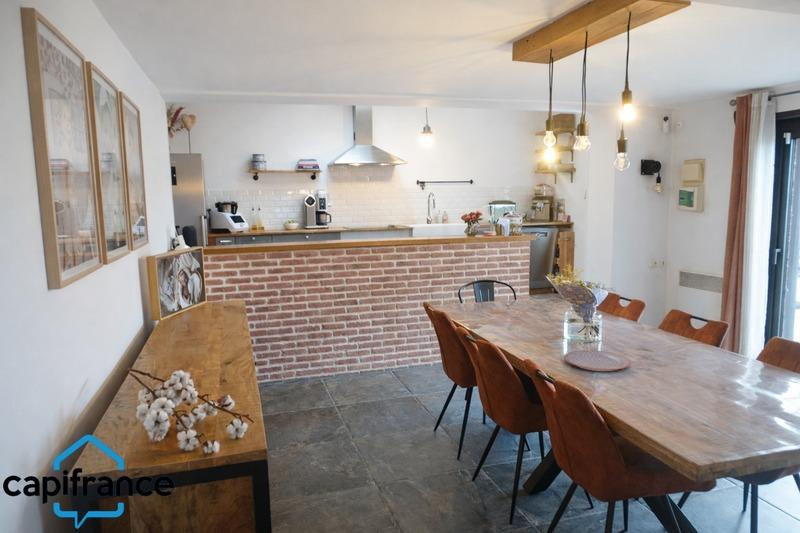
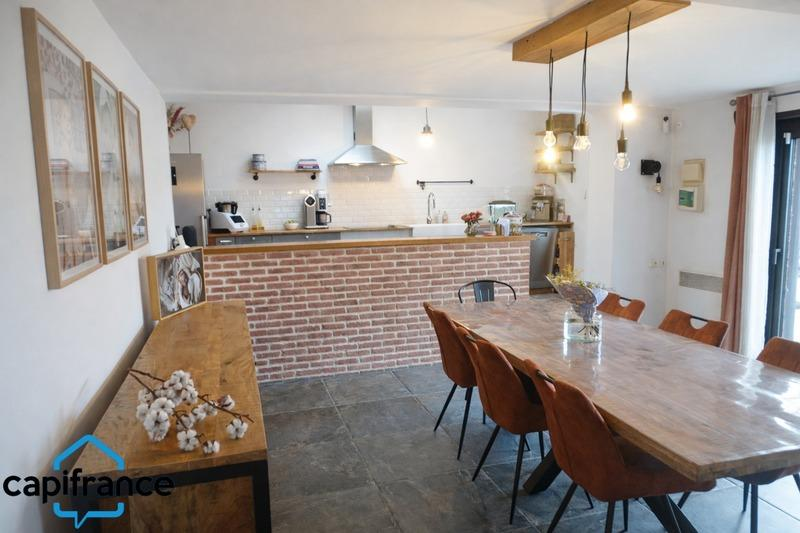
- plate (596, 361)
